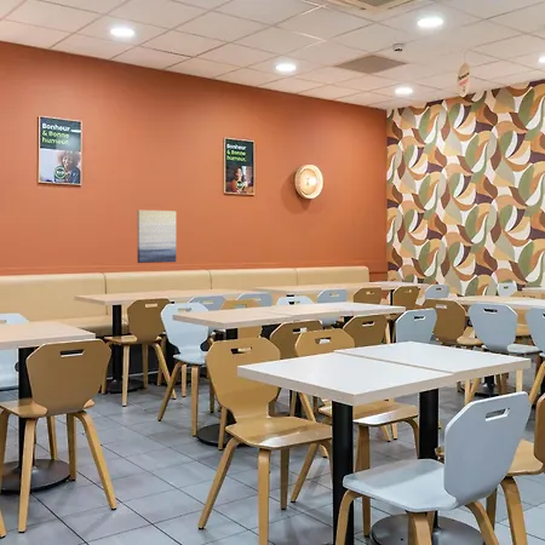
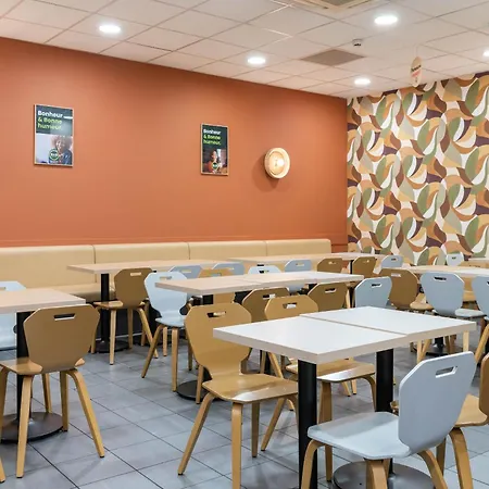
- wall art (156, 236)
